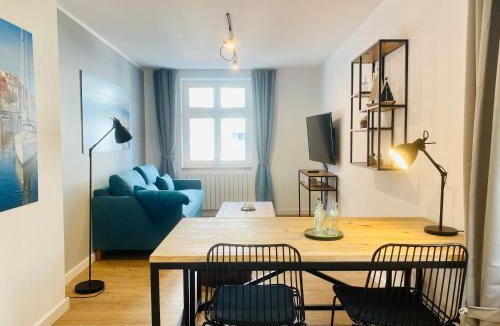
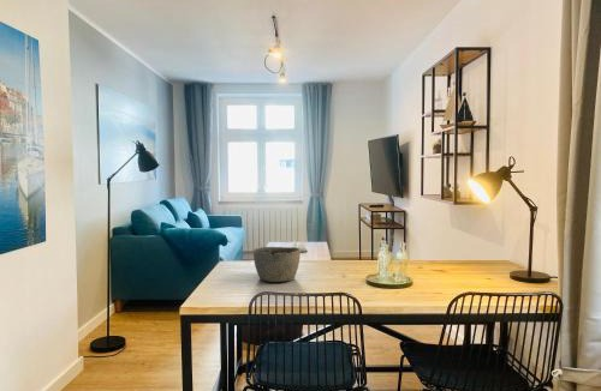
+ bowl (276, 263)
